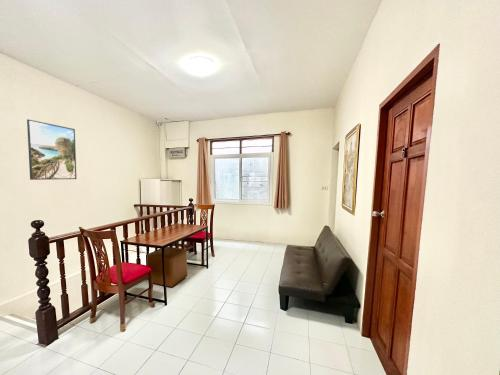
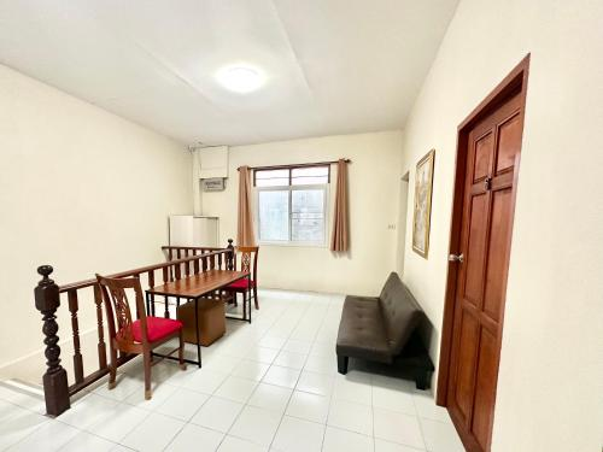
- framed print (54, 152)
